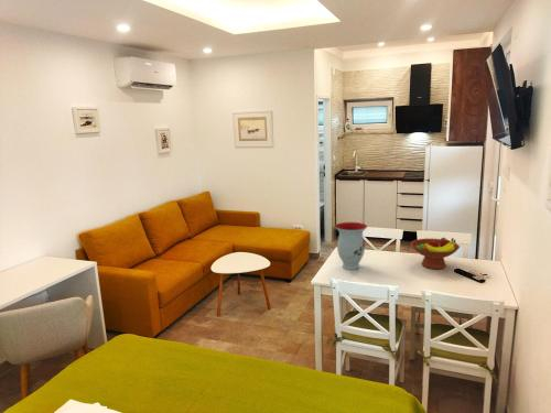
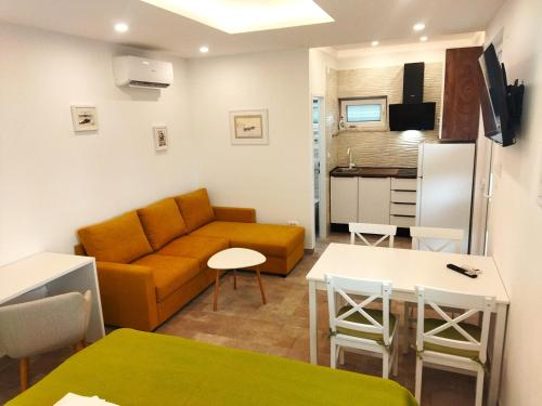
- fruit bowl (434, 251)
- vase (350, 246)
